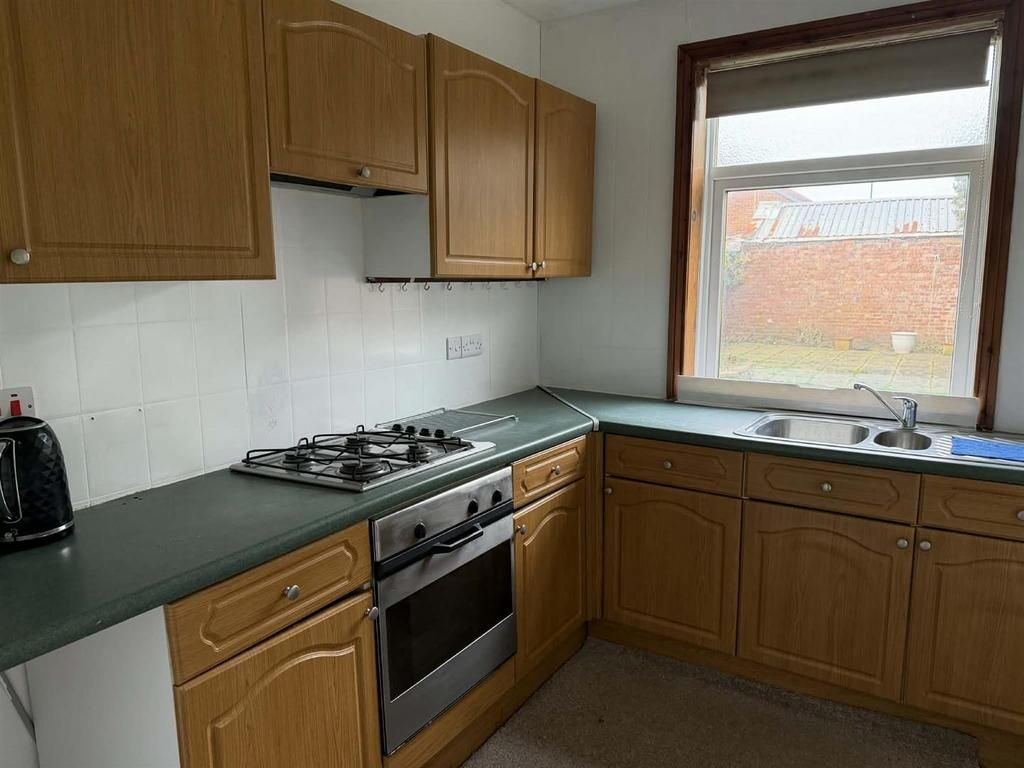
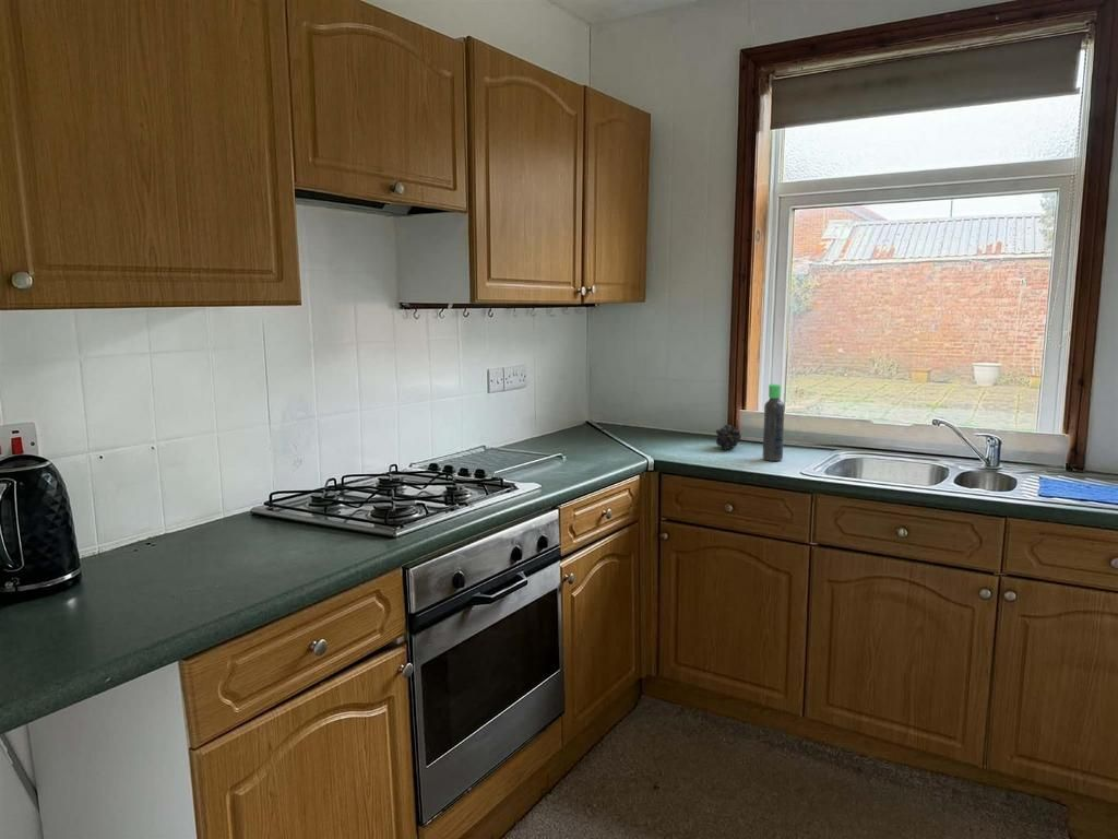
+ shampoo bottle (773, 422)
+ fruit (729, 436)
